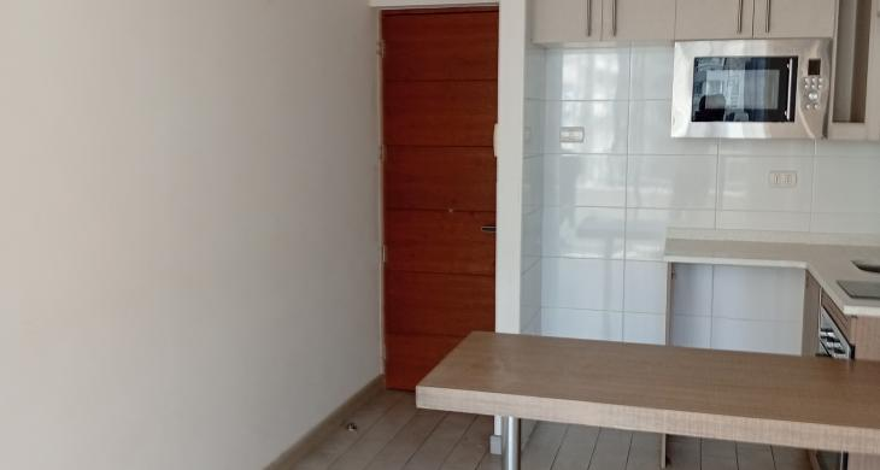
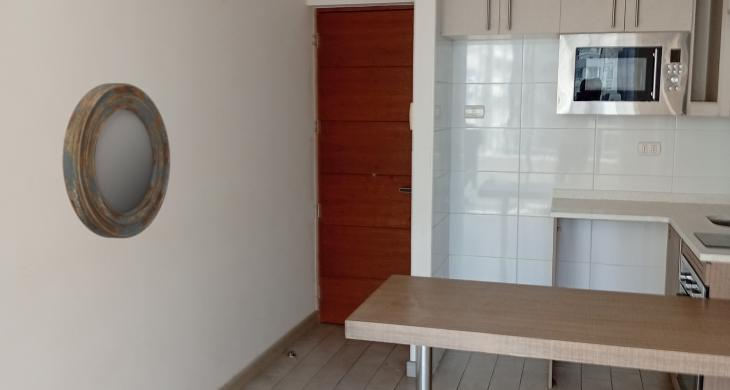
+ home mirror (122, 161)
